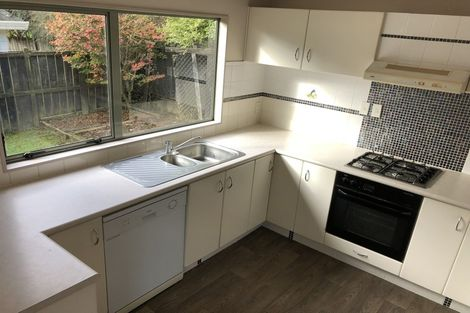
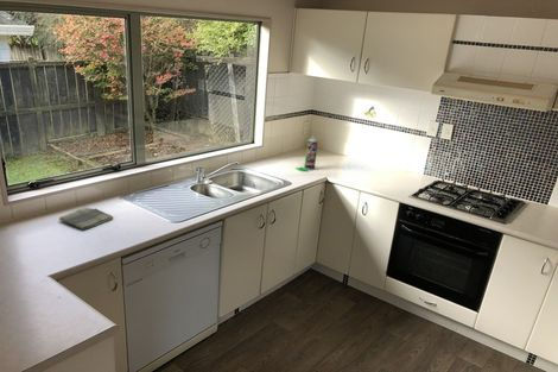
+ dish towel (87, 216)
+ spray can (307, 152)
